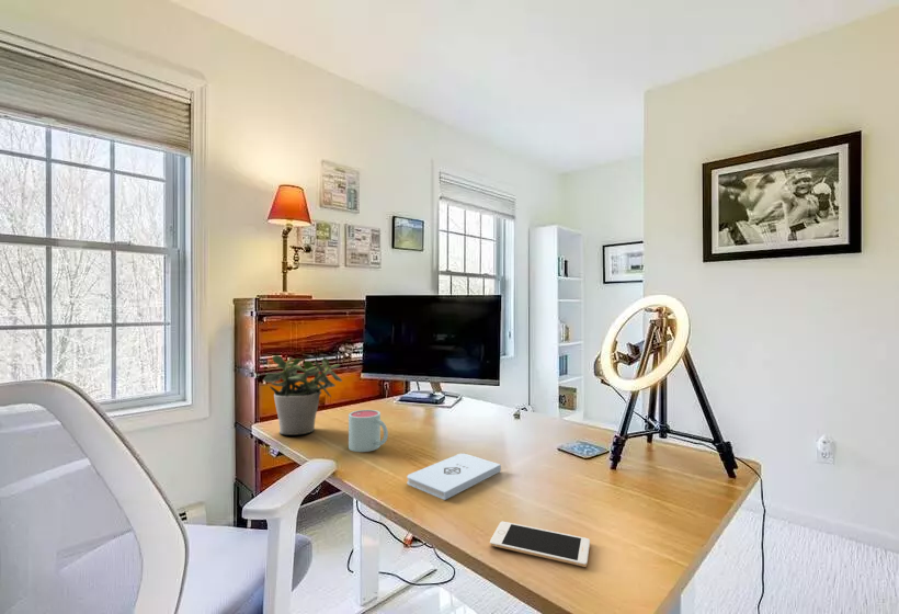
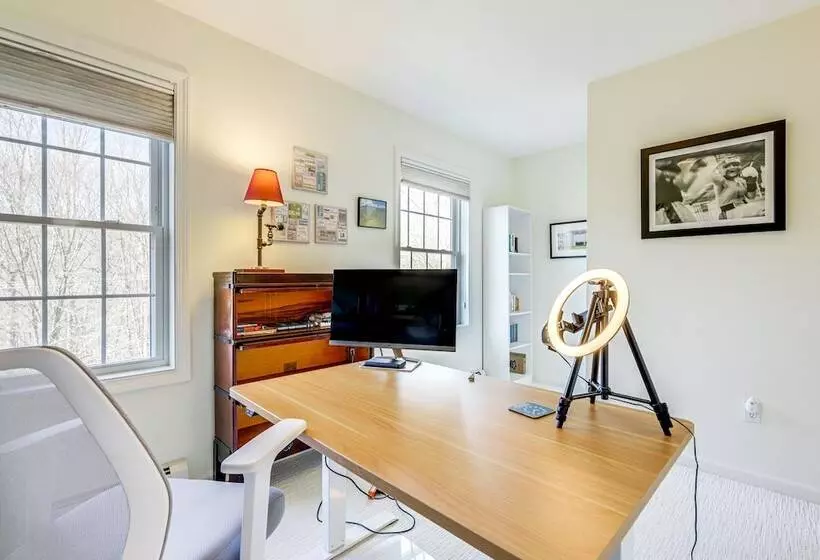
- cell phone (539, 542)
- mug (369, 431)
- potted plant (301, 390)
- notepad (454, 473)
